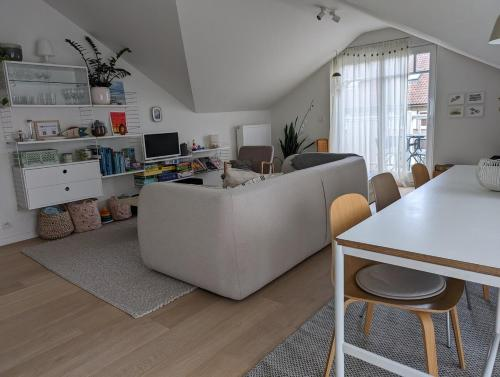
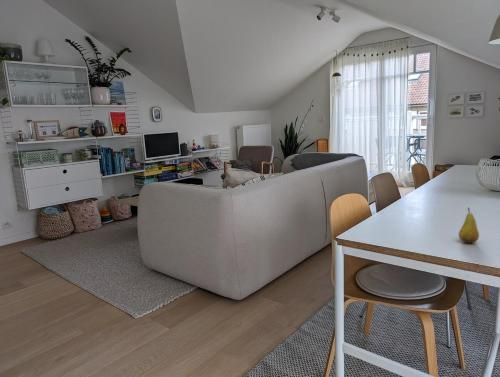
+ fruit (469, 224)
